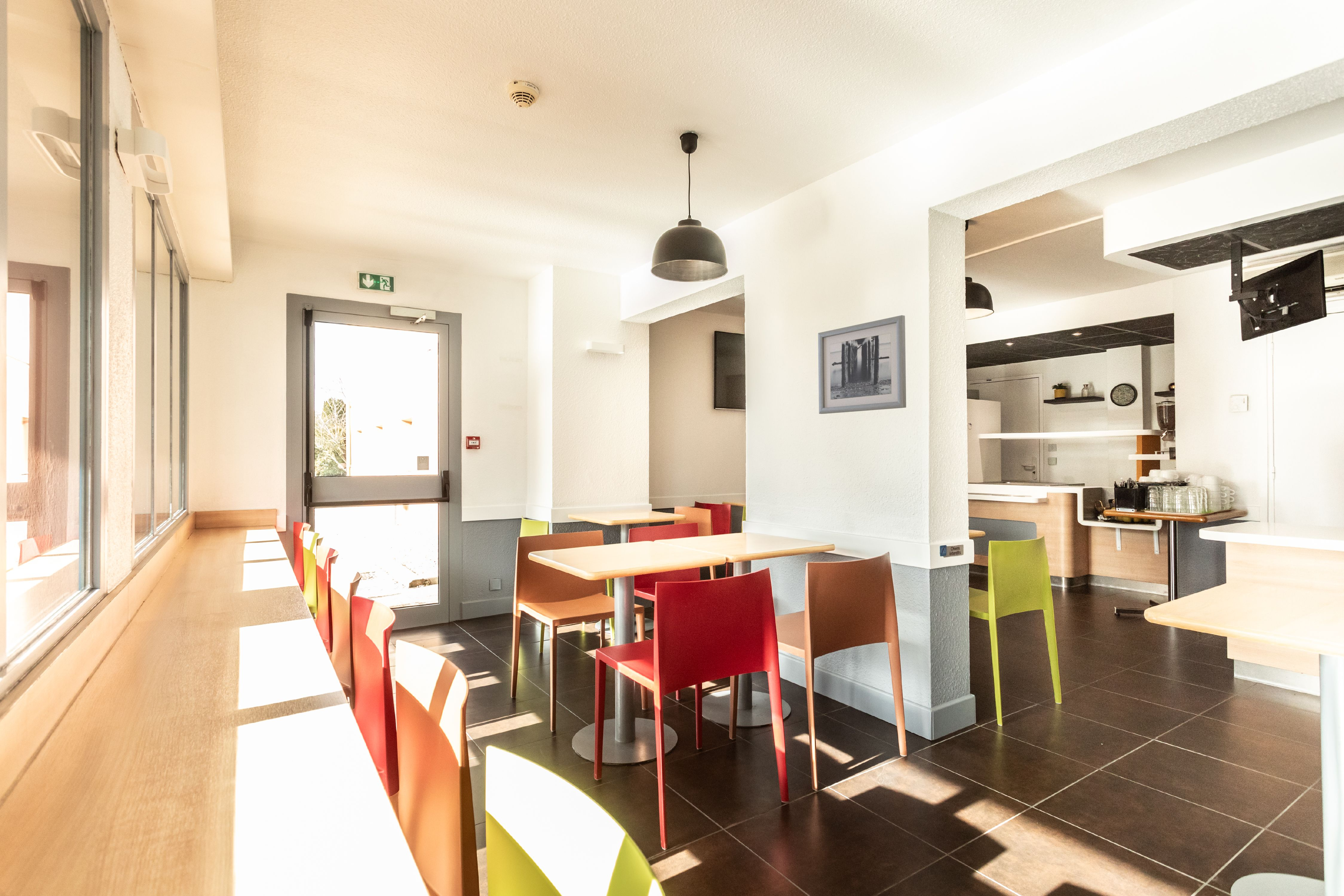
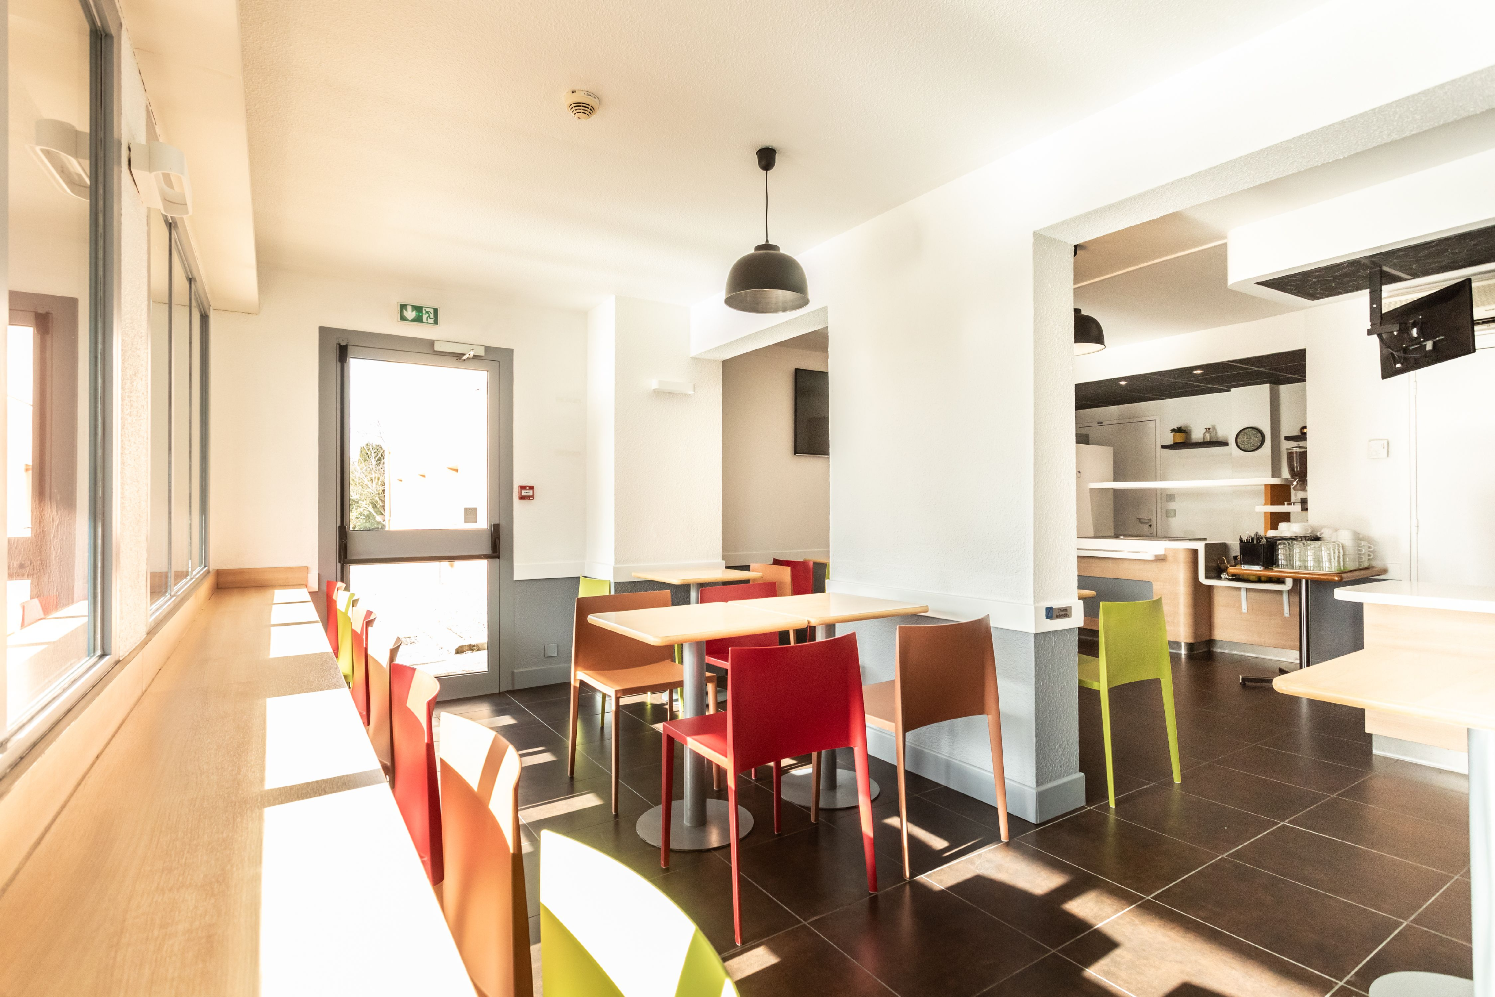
- wall art (859, 368)
